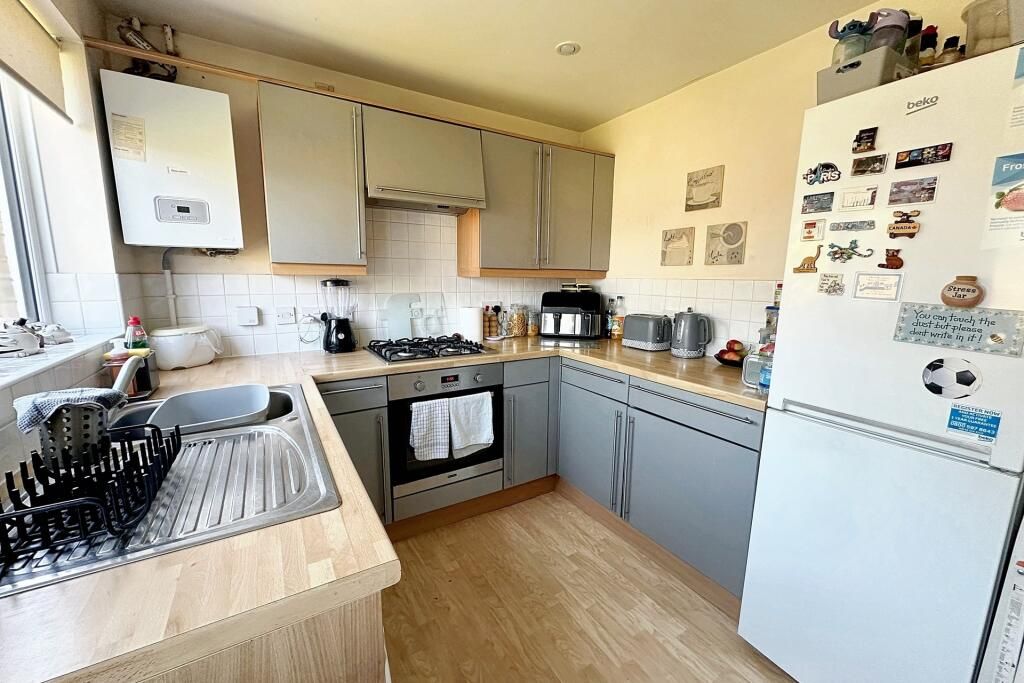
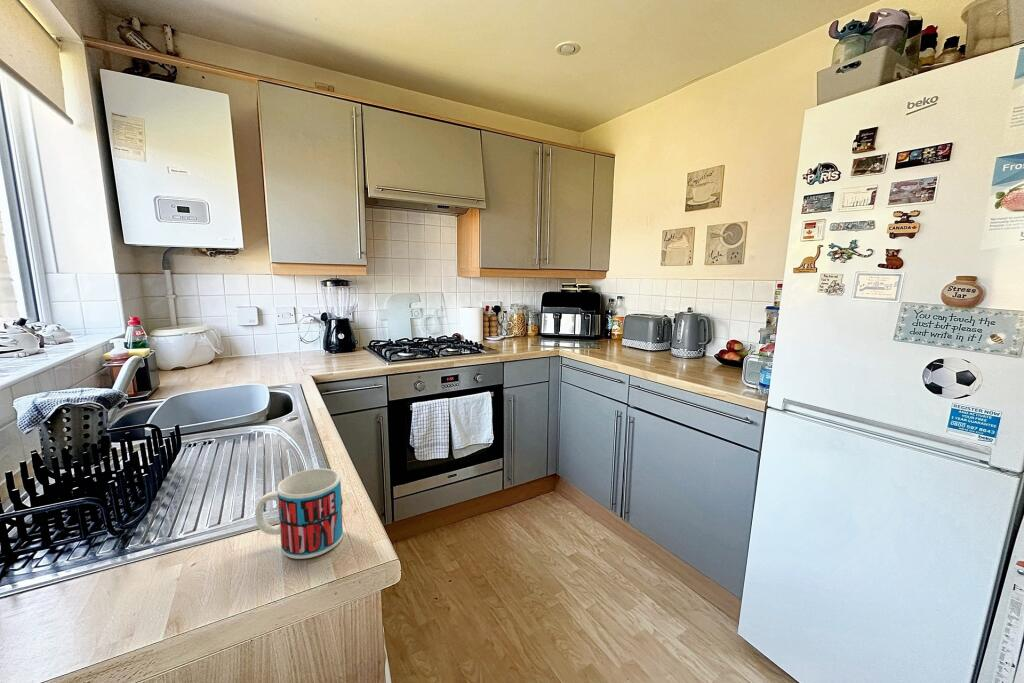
+ mug (299, 513)
